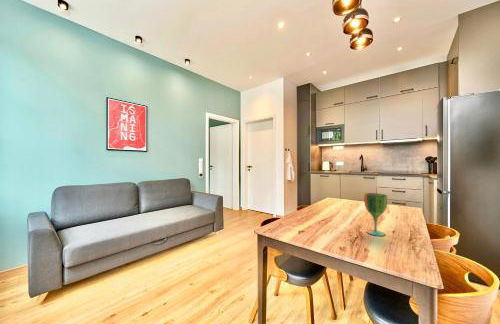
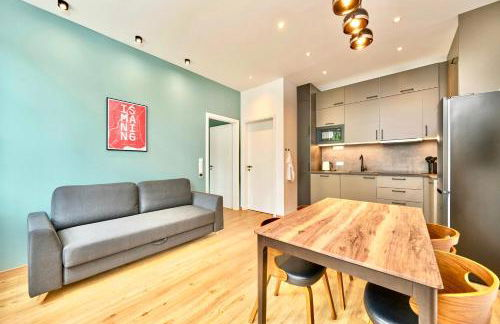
- wine glass (375, 213)
